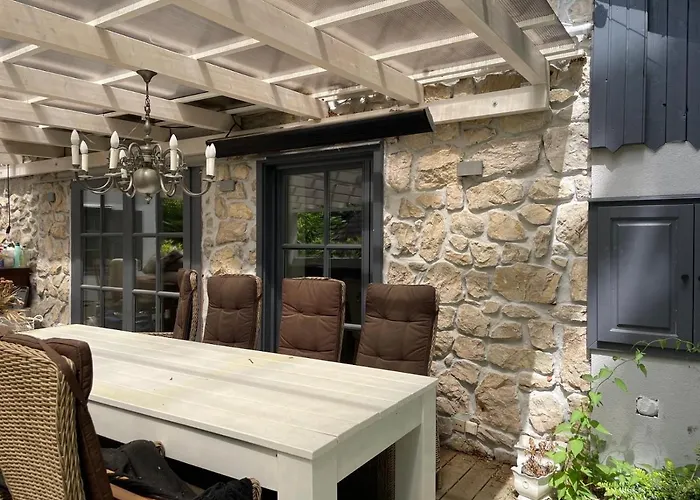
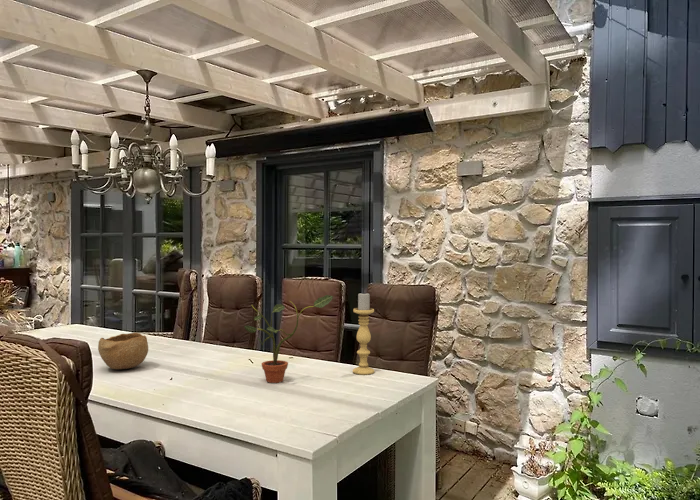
+ potted plant (284, 338)
+ bowl (123, 352)
+ candle holder (363, 331)
